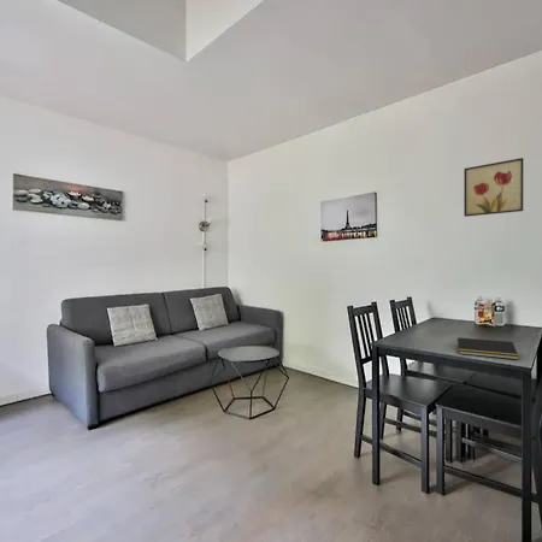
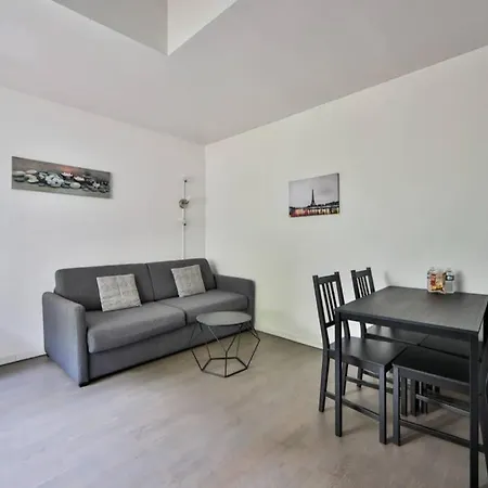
- wall art (491, 188)
- notepad (485, 347)
